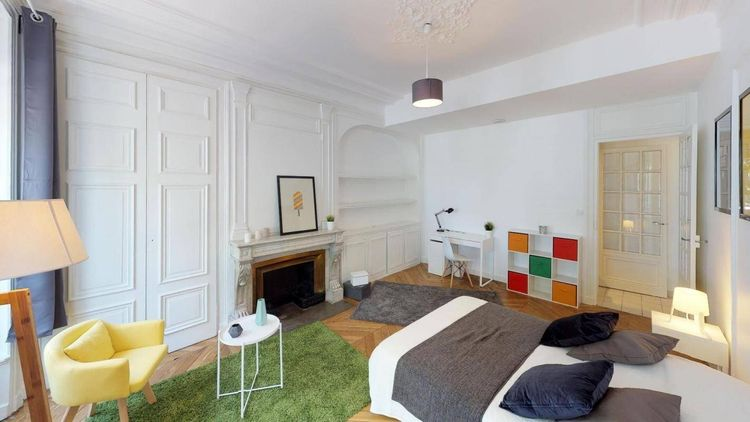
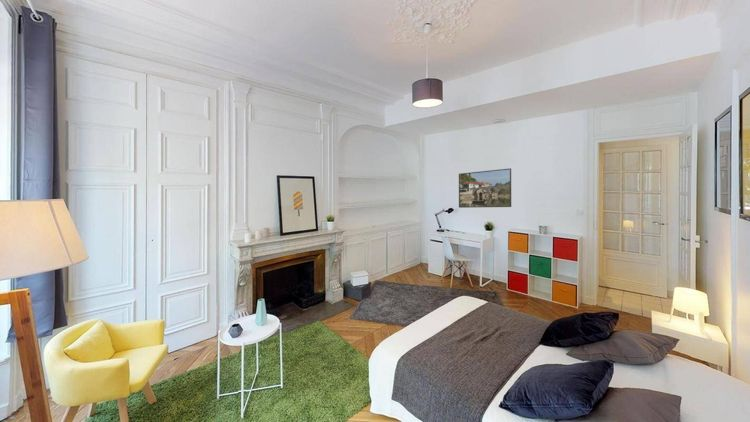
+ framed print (483, 189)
